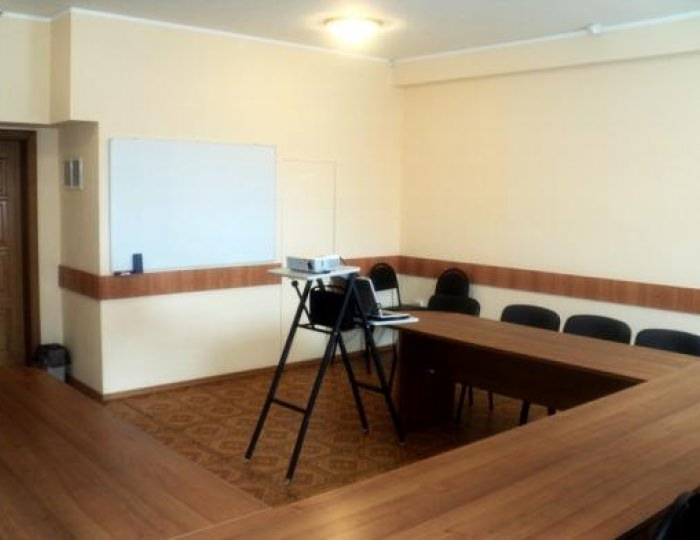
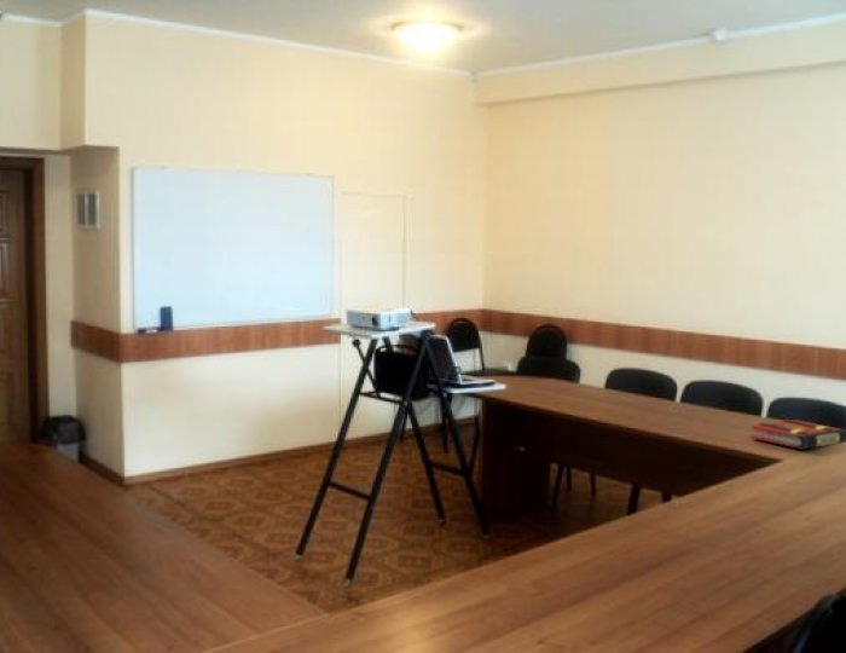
+ book (799, 433)
